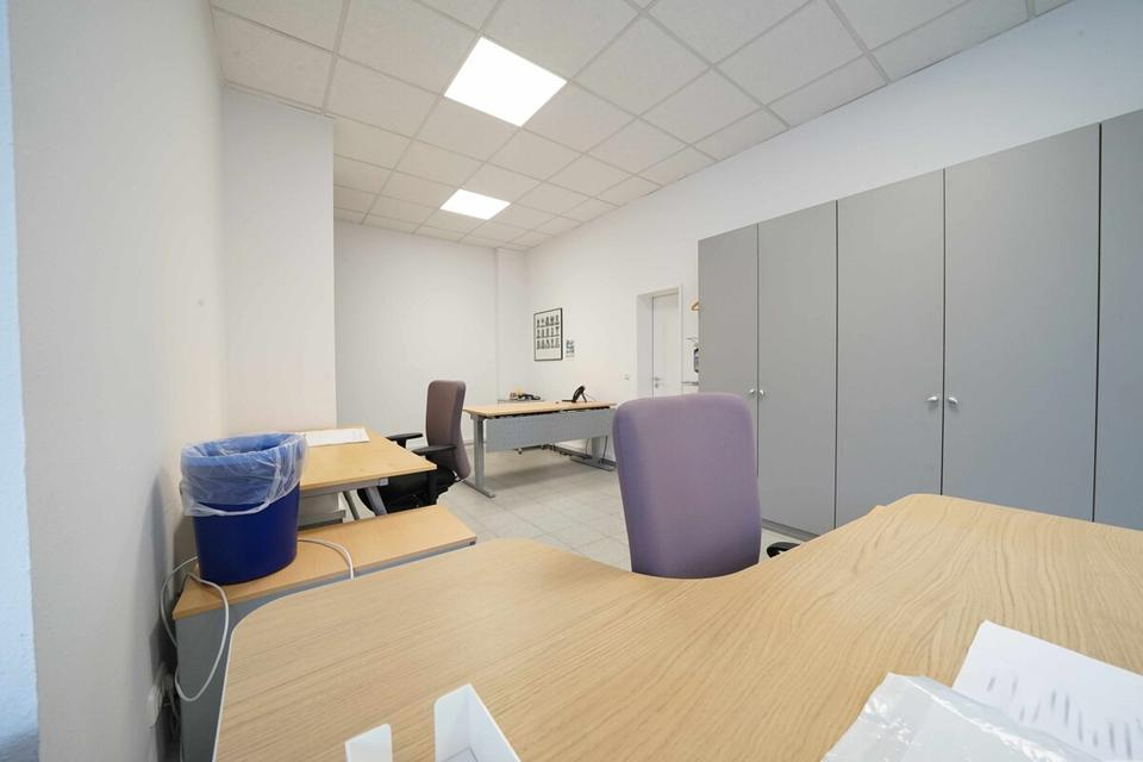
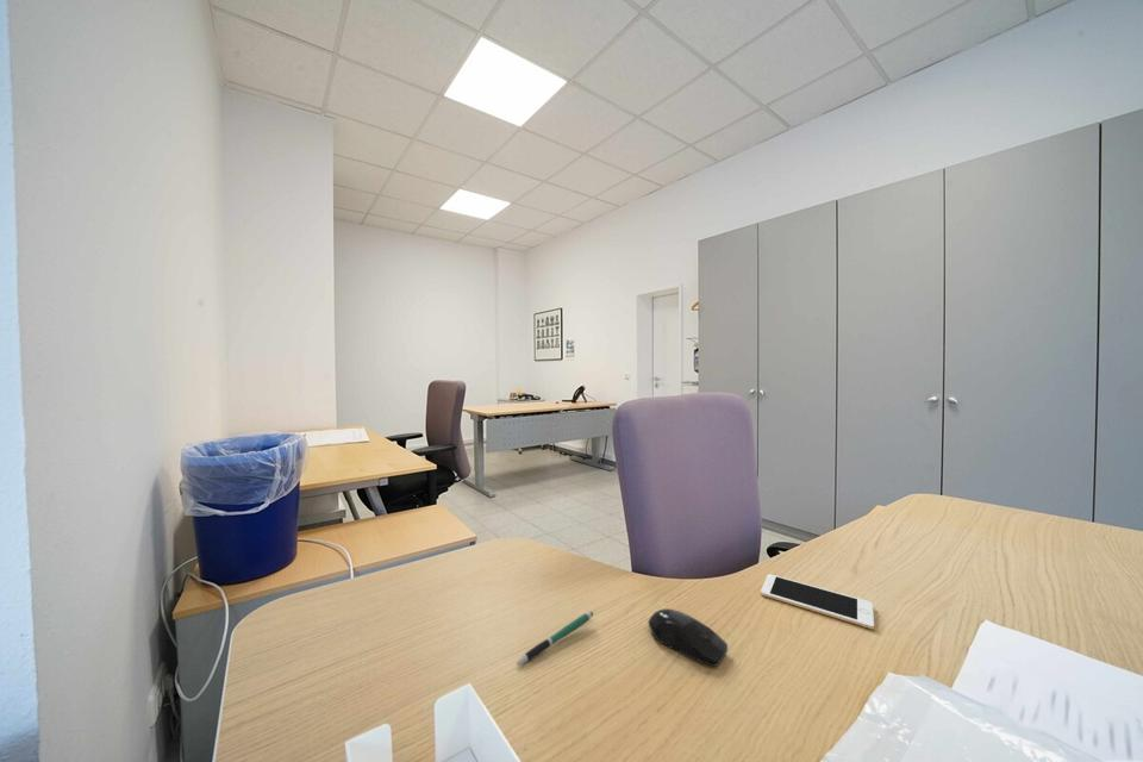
+ pen (557, 636)
+ computer mouse (687, 631)
+ cell phone (814, 598)
